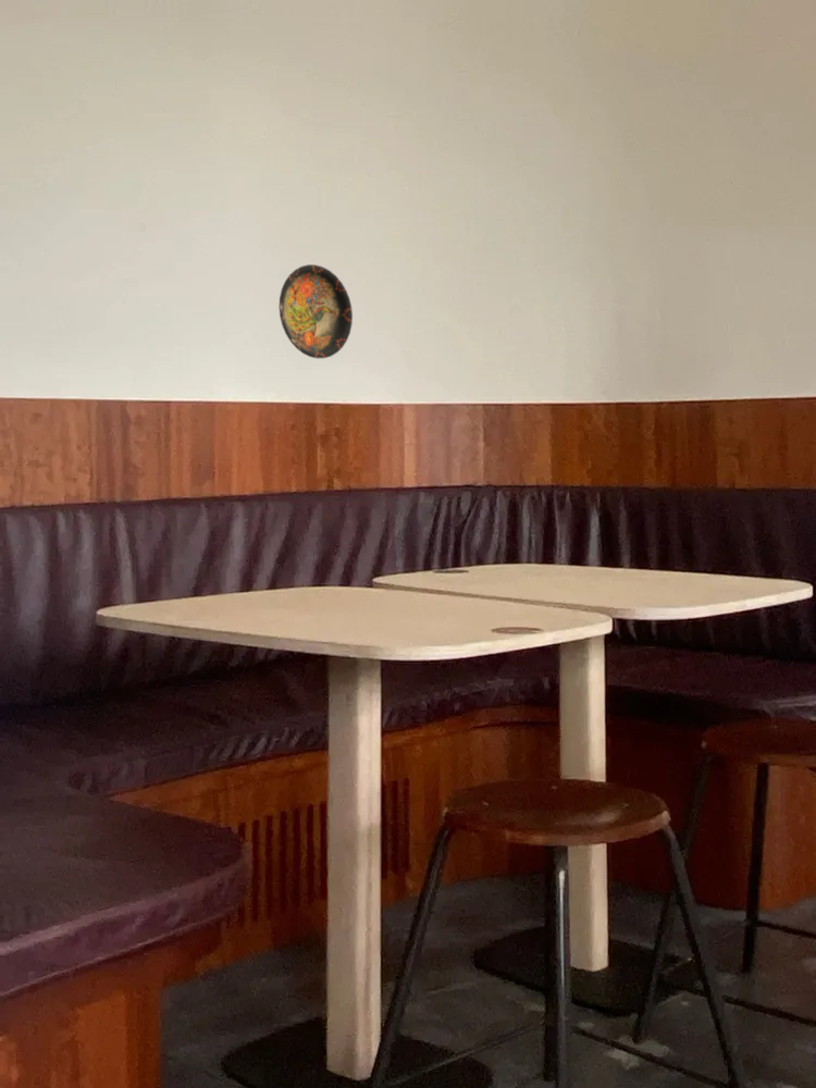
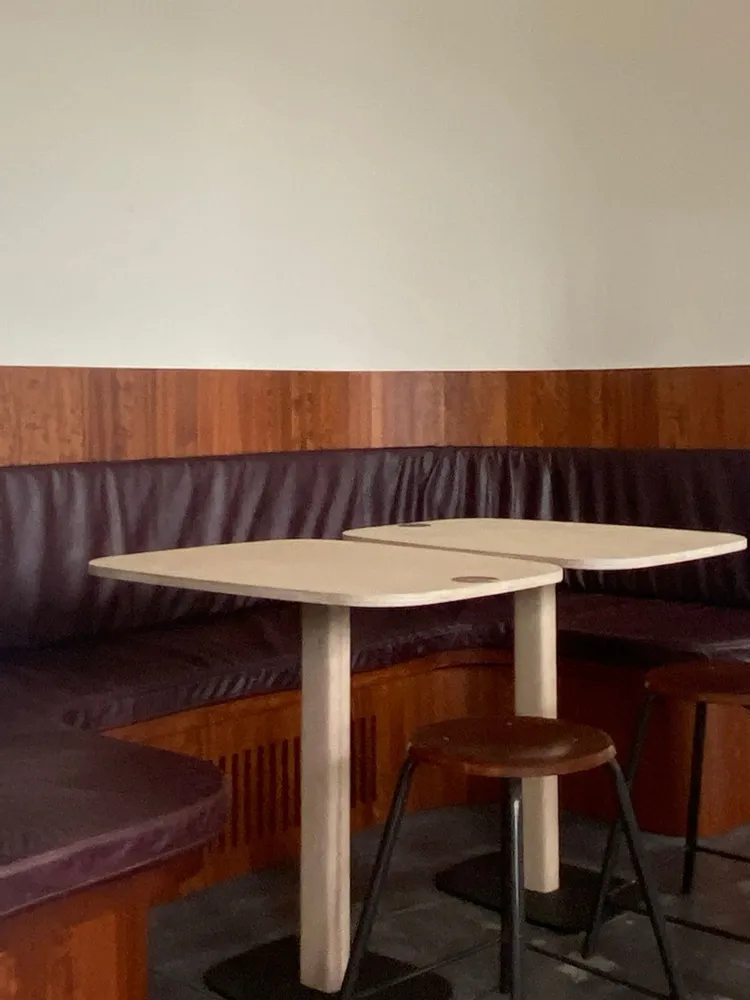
- decorative plate (313, 312)
